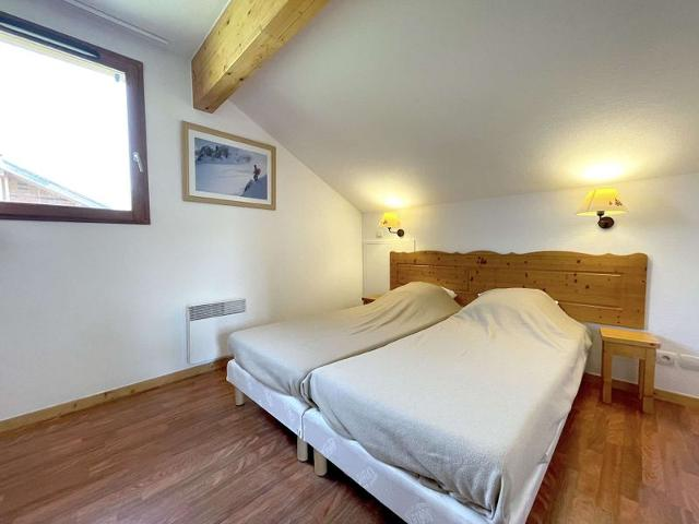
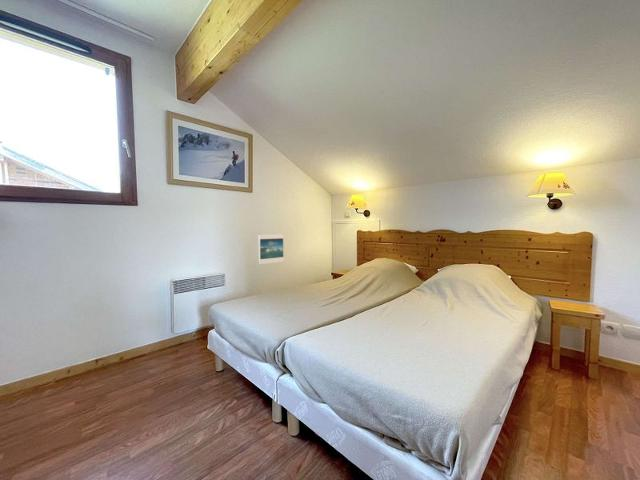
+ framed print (271, 248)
